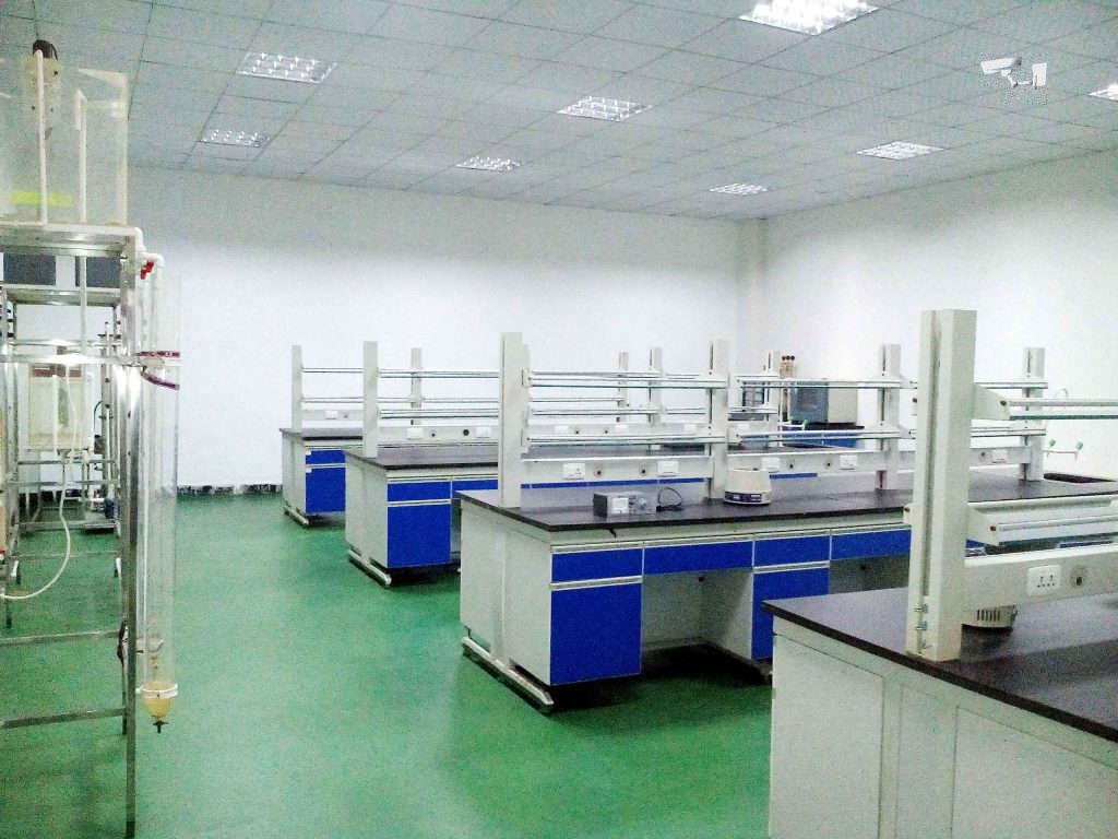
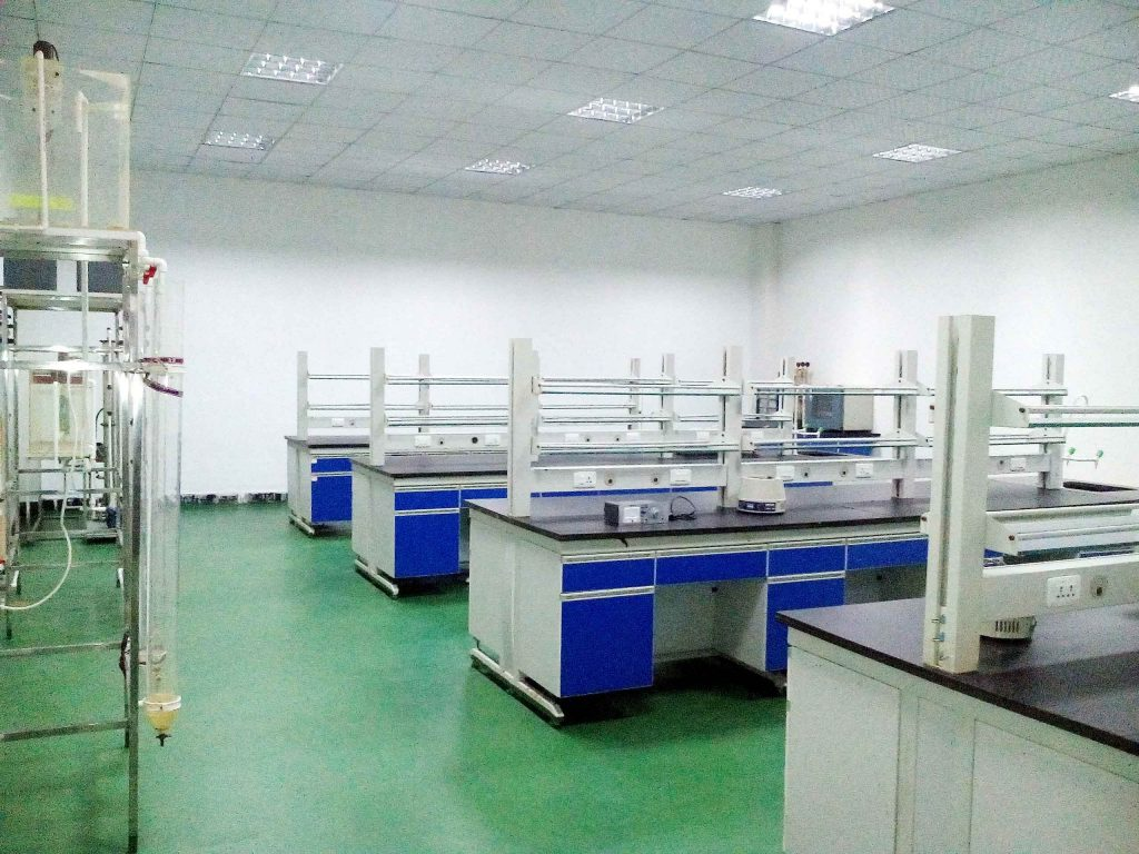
- security camera (1012, 79)
